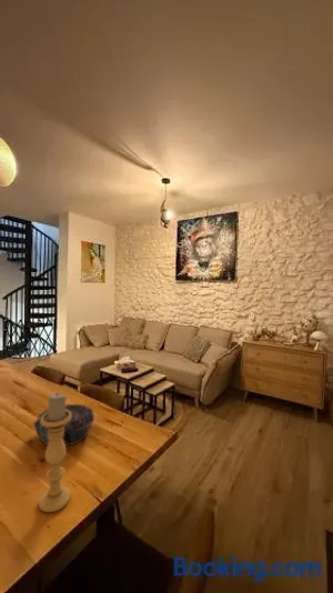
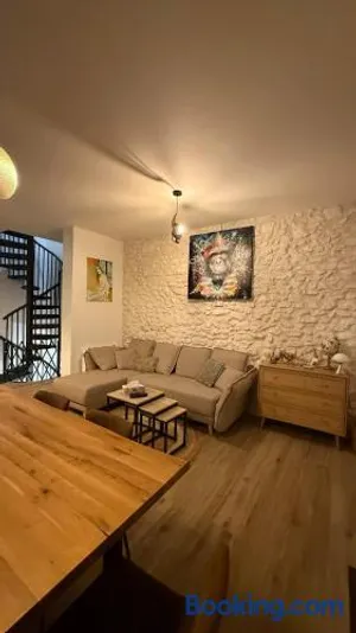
- decorative bowl (64, 425)
- candle holder (56, 446)
